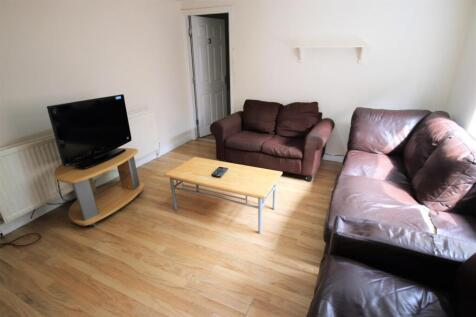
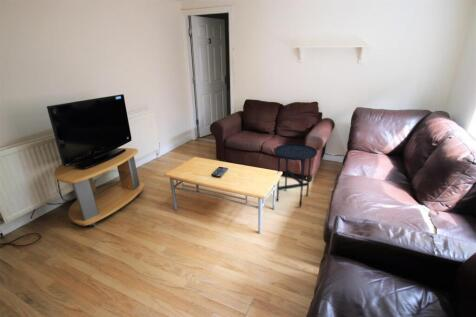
+ side table (293, 175)
